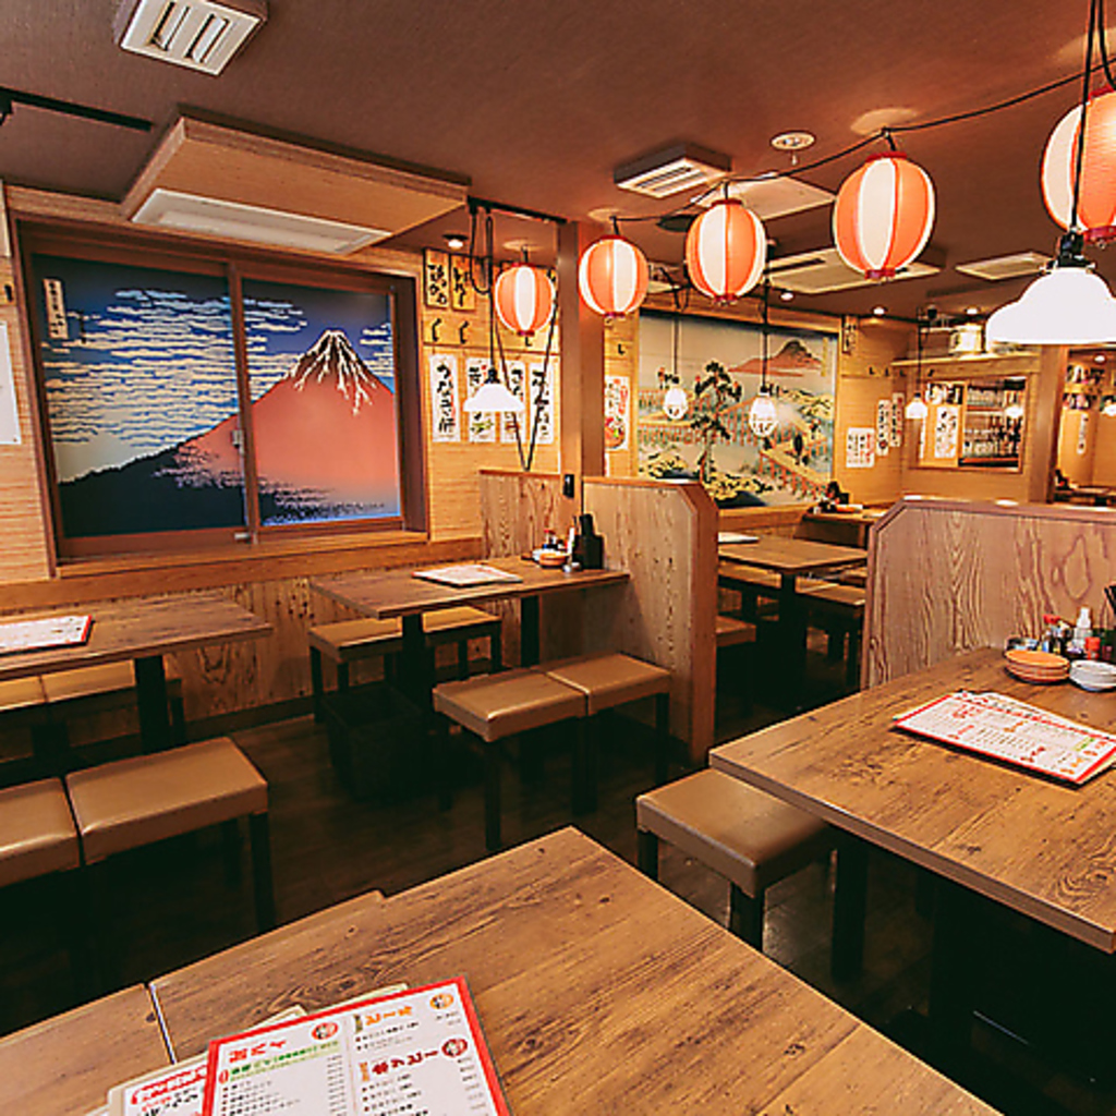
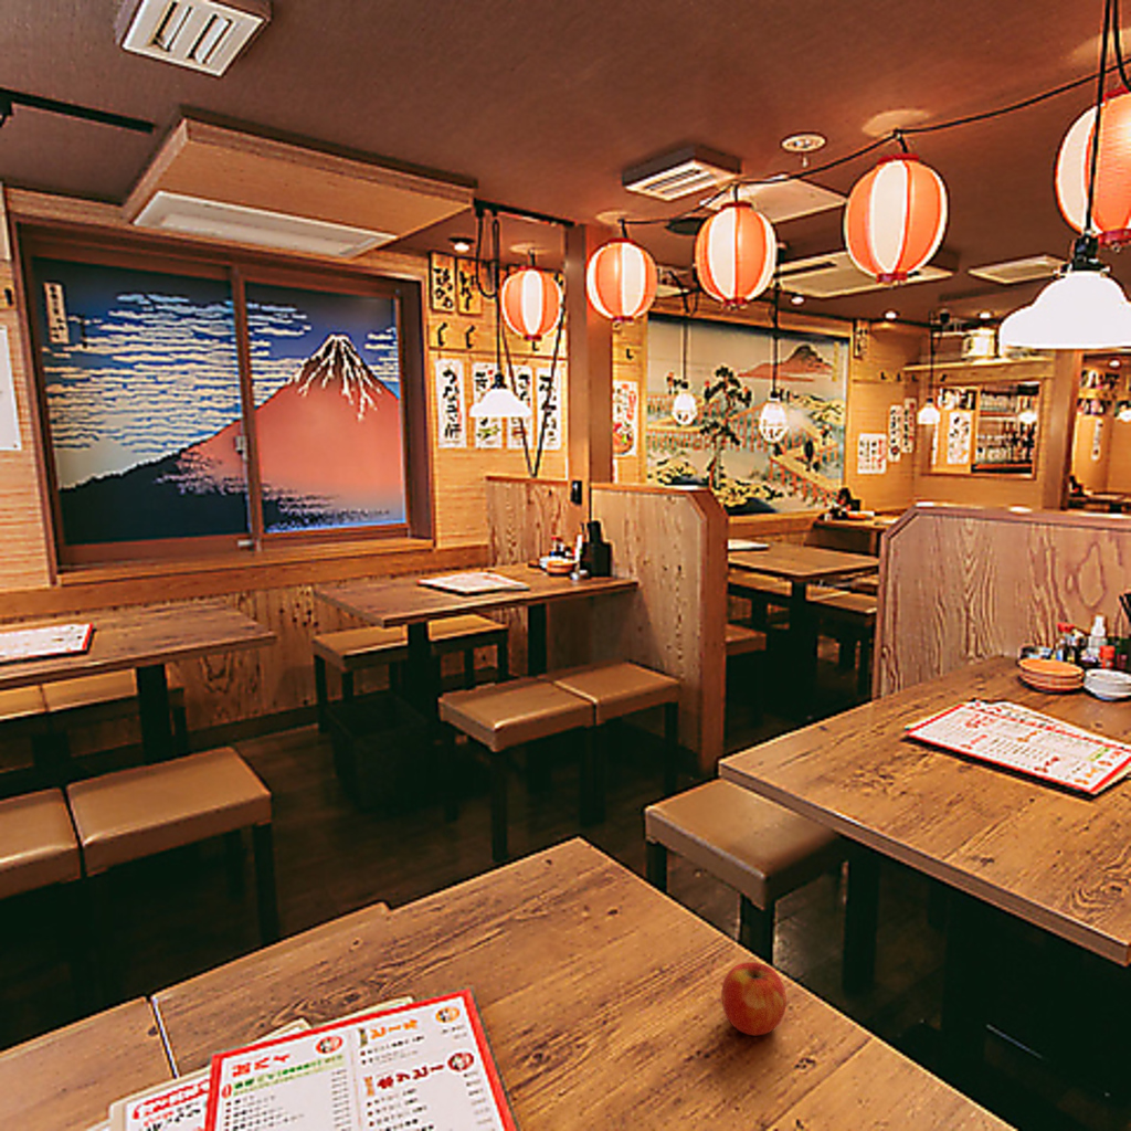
+ apple (752, 994)
